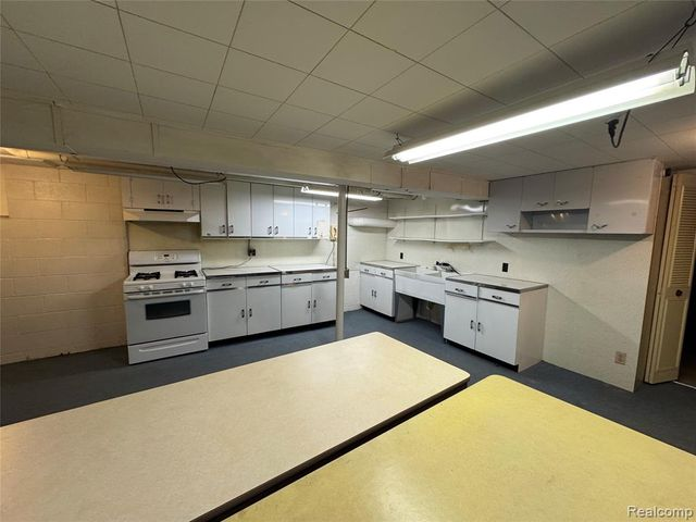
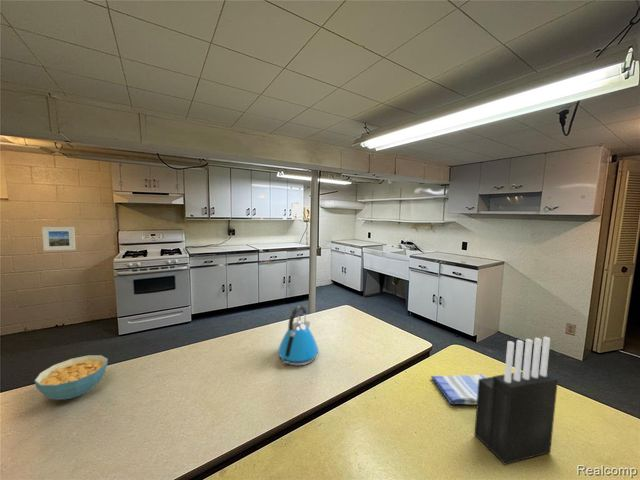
+ cereal bowl (74, 381)
+ dish towel (468, 388)
+ knife block (512, 388)
+ kettle (297, 331)
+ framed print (59, 238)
